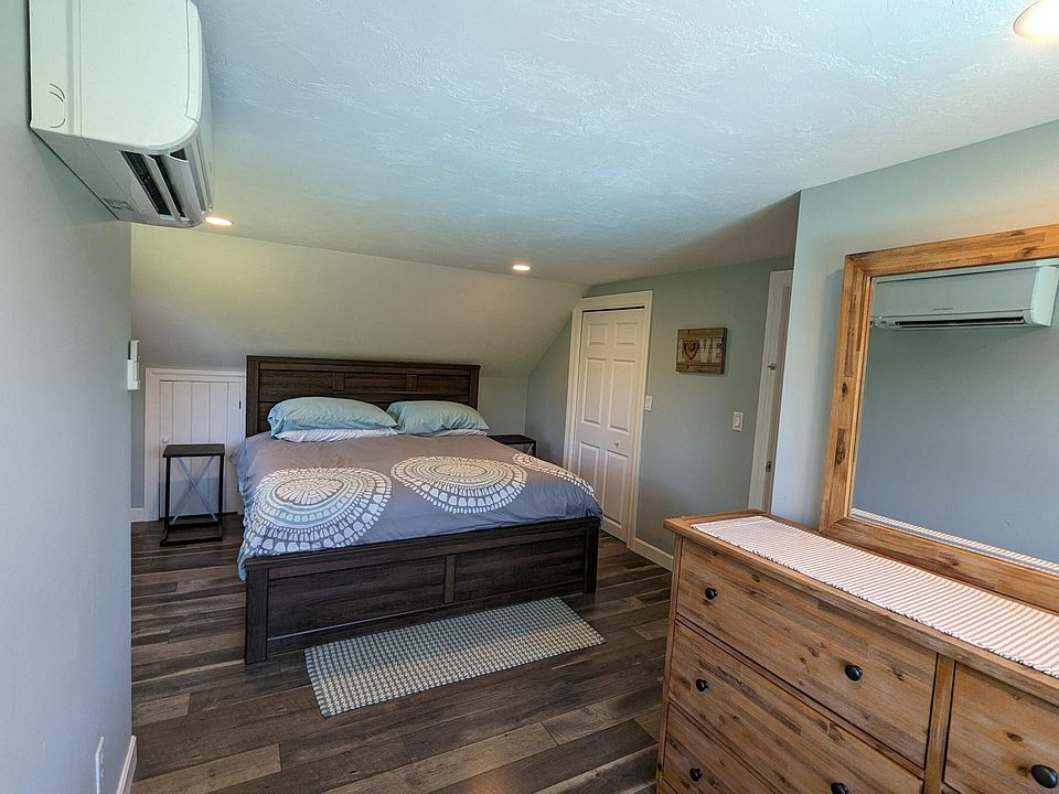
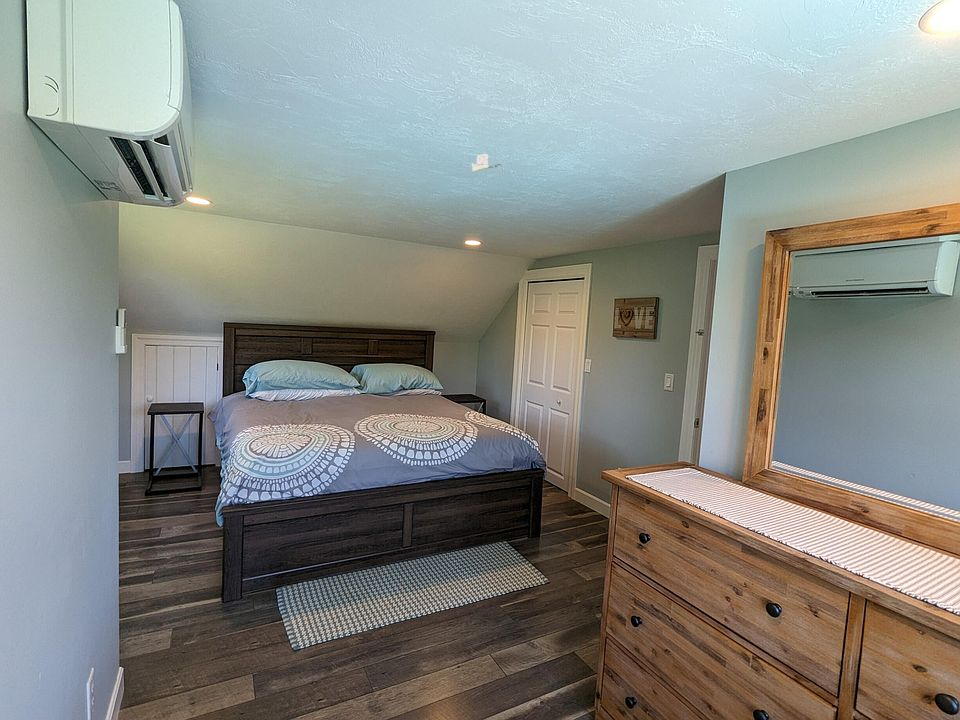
+ tape dispenser (486, 161)
